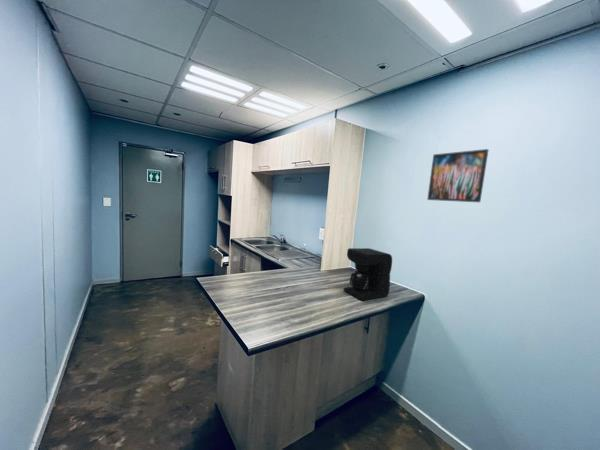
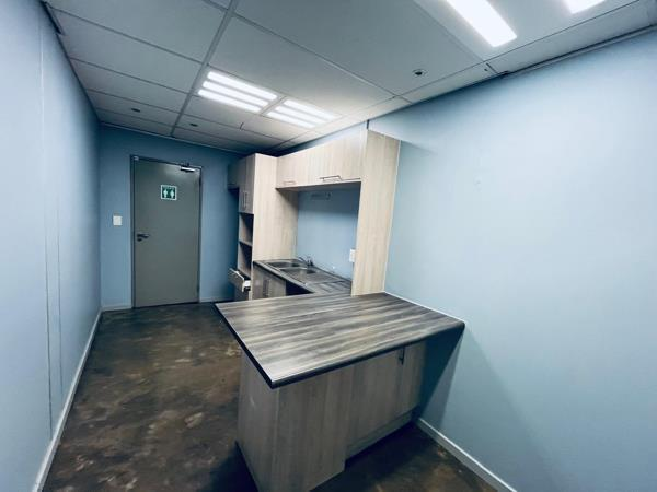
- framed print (455, 176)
- coffee maker (365, 272)
